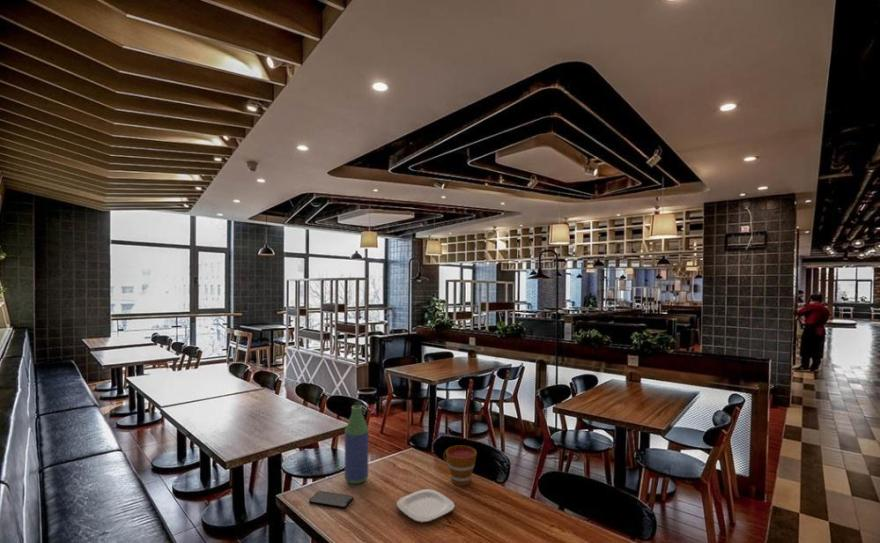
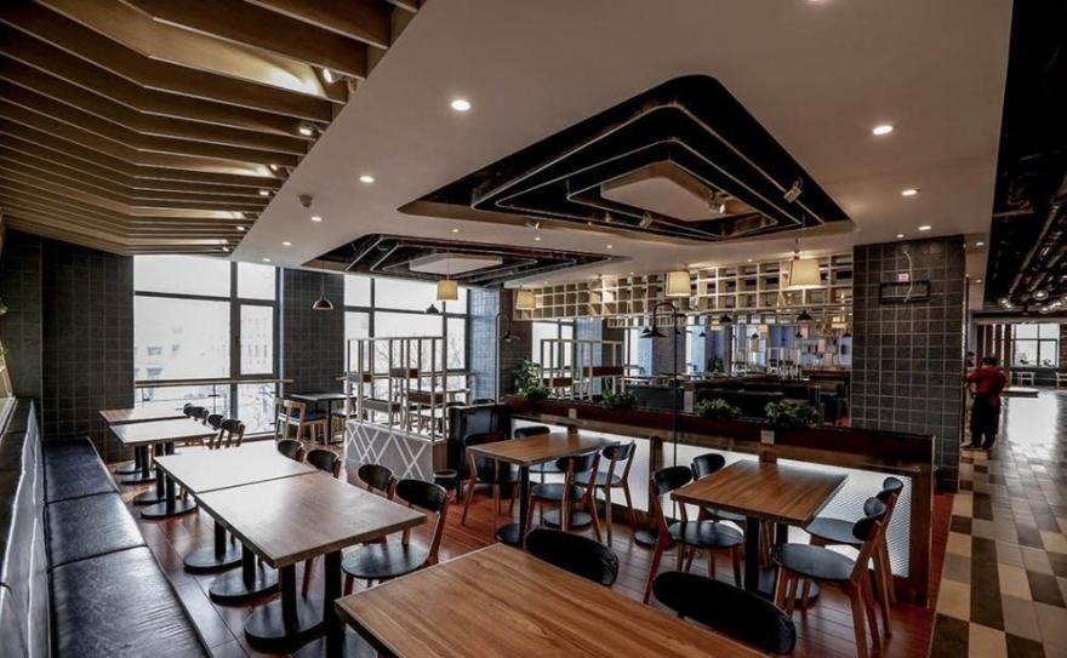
- bottle (356, 443)
- plate (425, 506)
- cup (458, 465)
- smartphone (331, 499)
